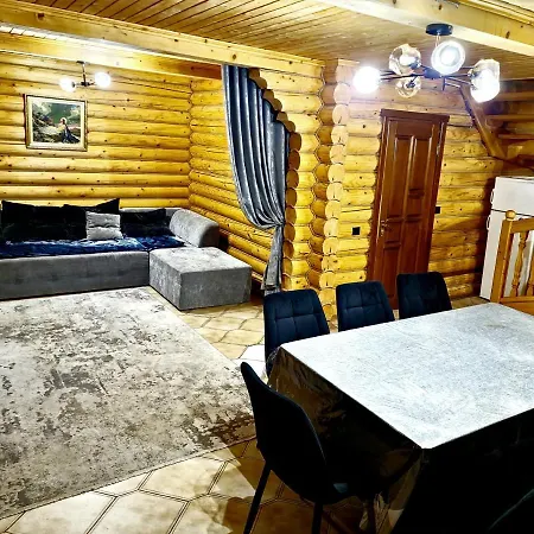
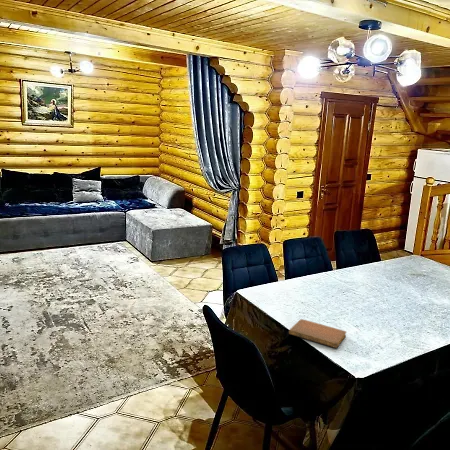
+ notebook (317, 332)
